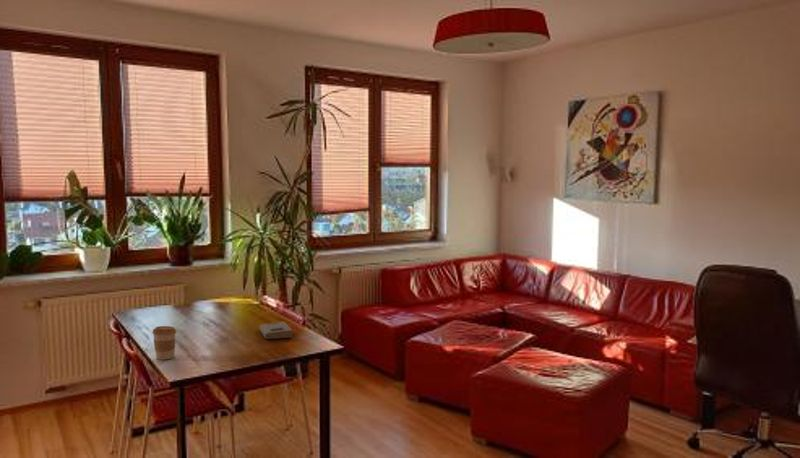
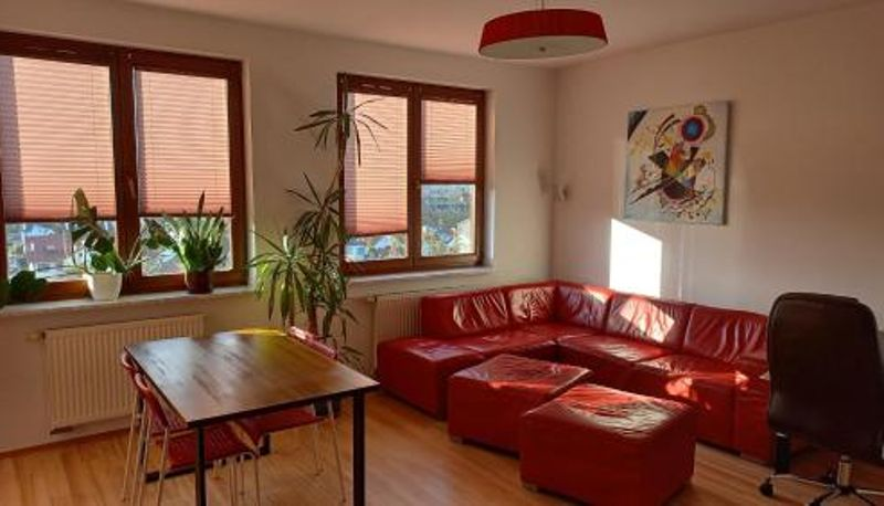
- coffee cup (164, 341)
- book (275, 329)
